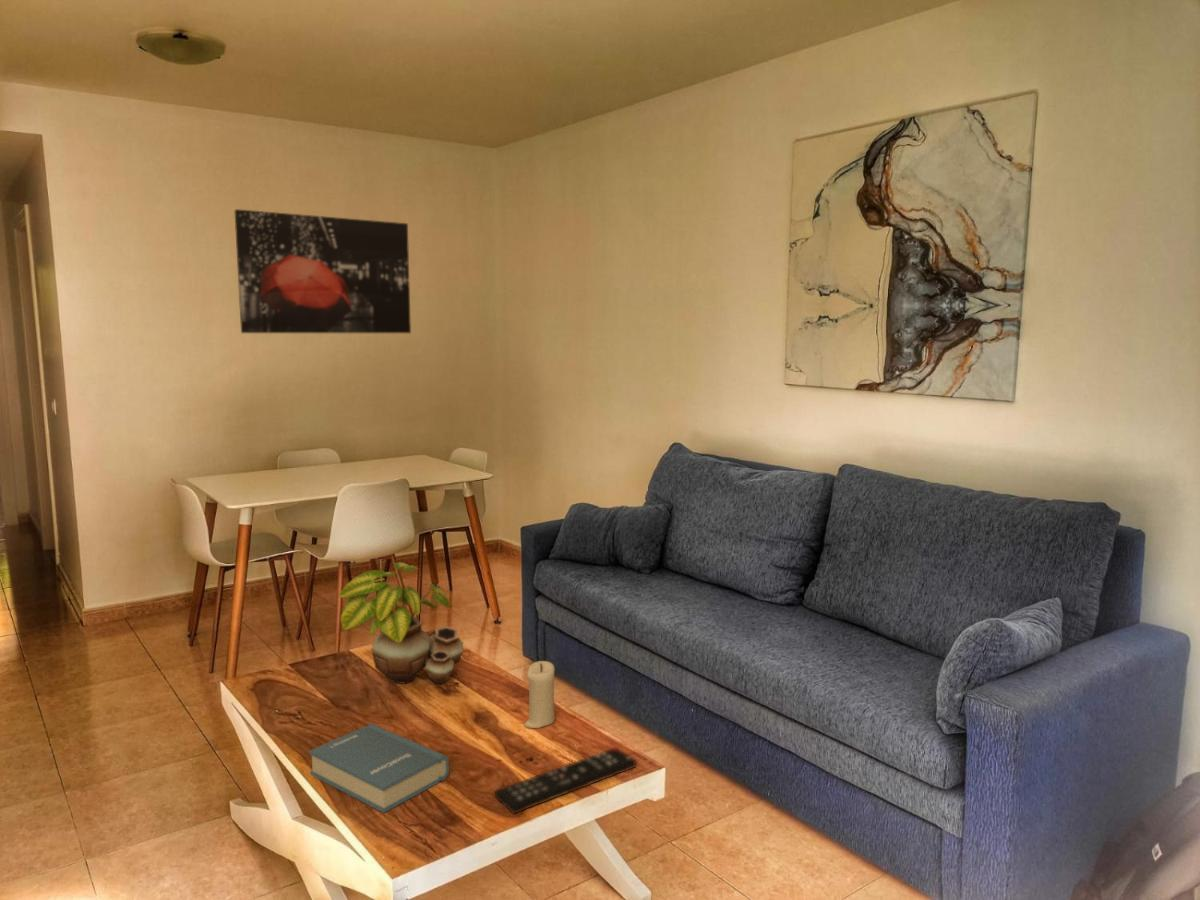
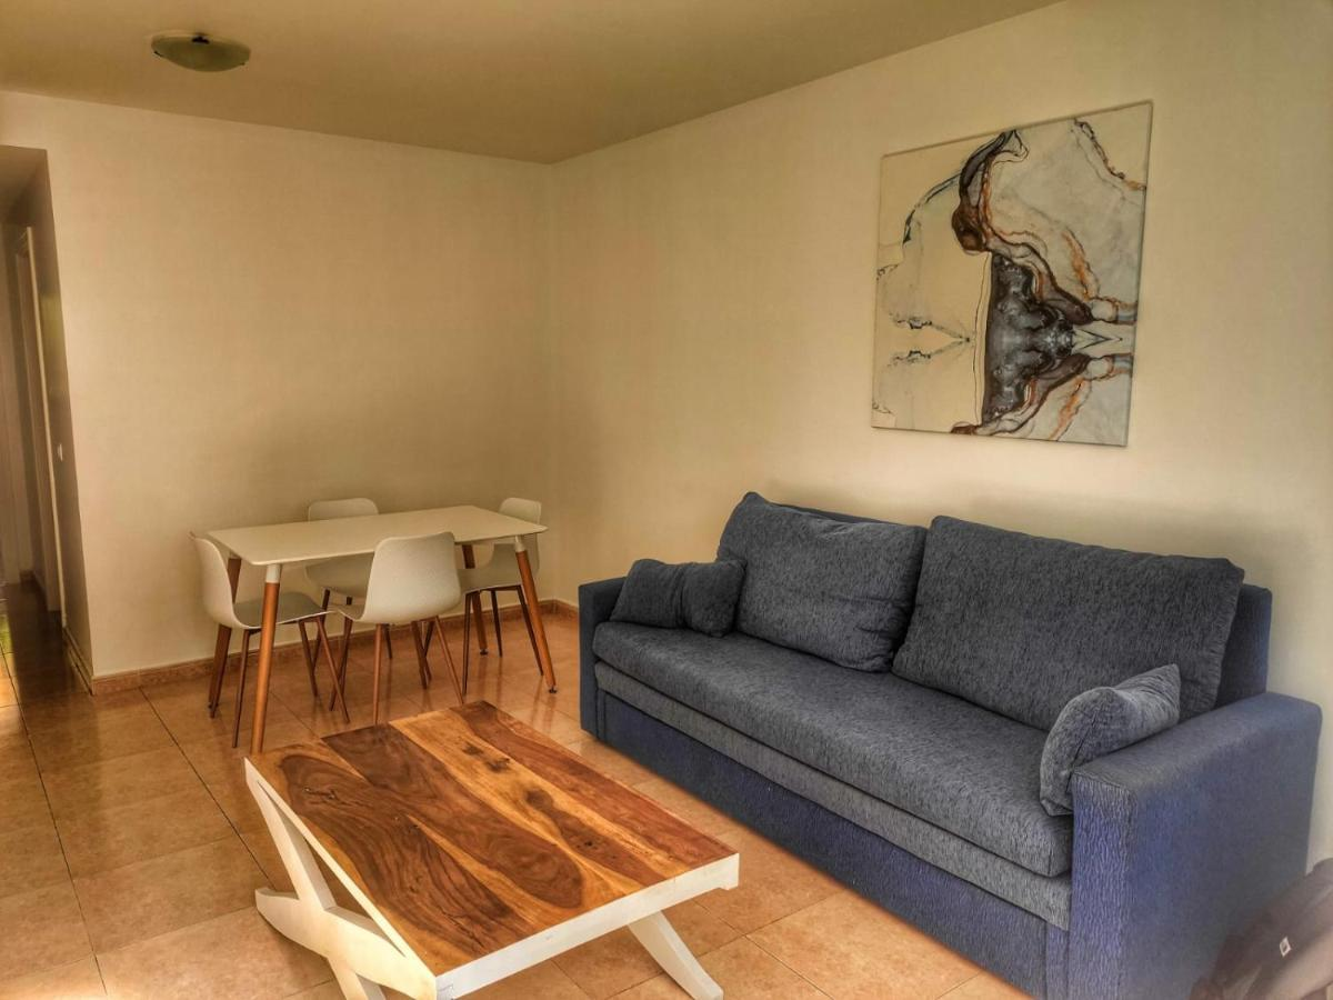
- remote control (568, 777)
- candle (540, 692)
- potted plant (406, 623)
- wall art (328, 275)
- hardback book (379, 764)
